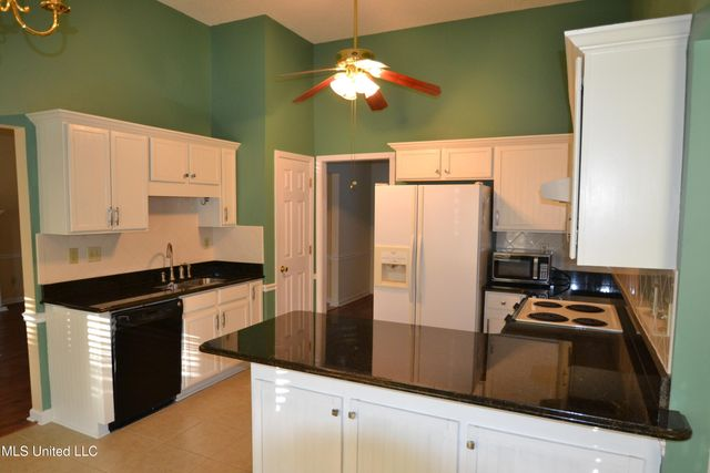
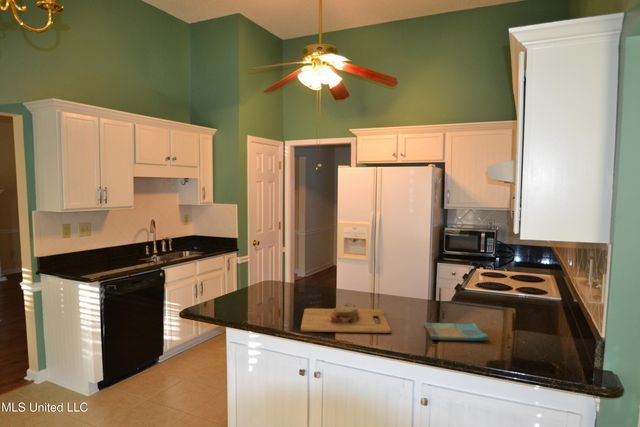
+ dish towel (454, 331)
+ cutting board (344, 312)
